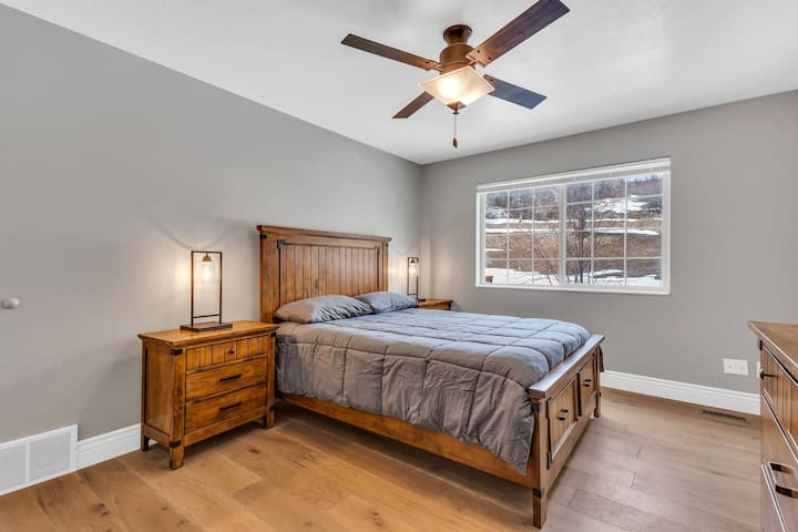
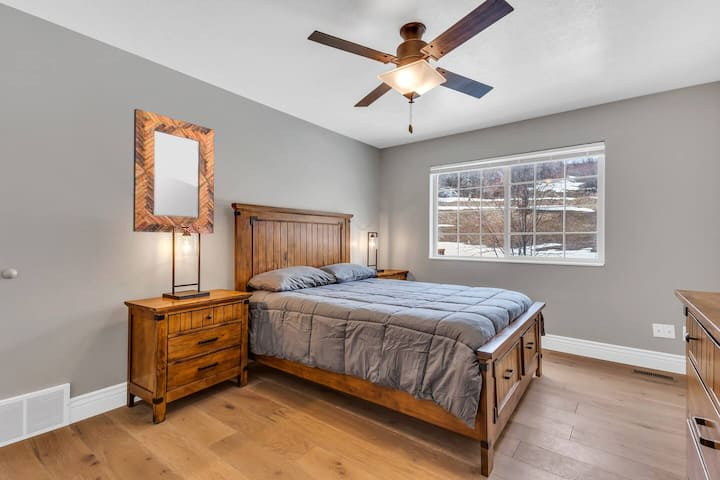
+ home mirror (177, 176)
